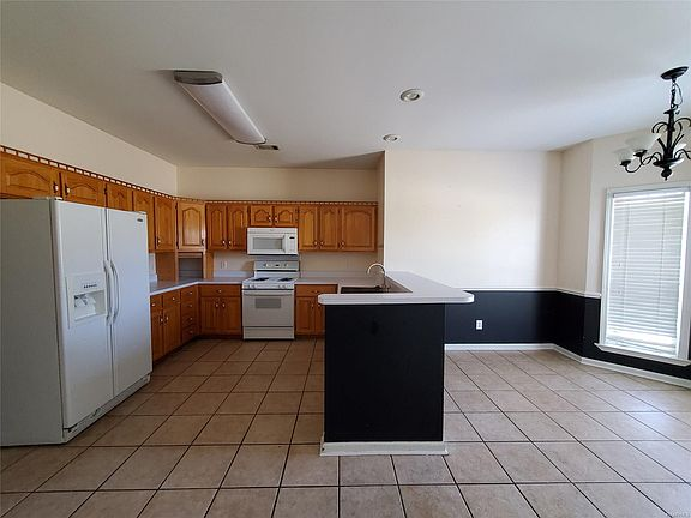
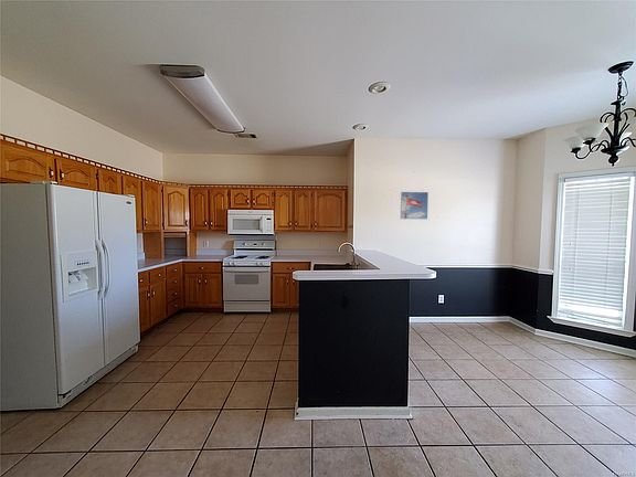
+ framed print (414, 205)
